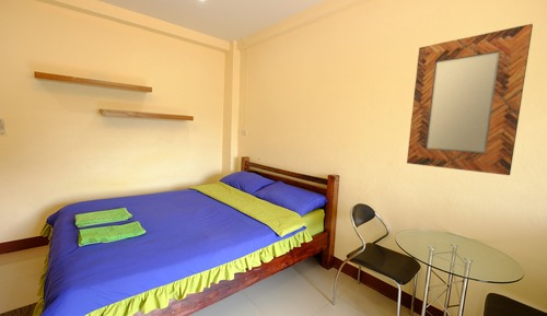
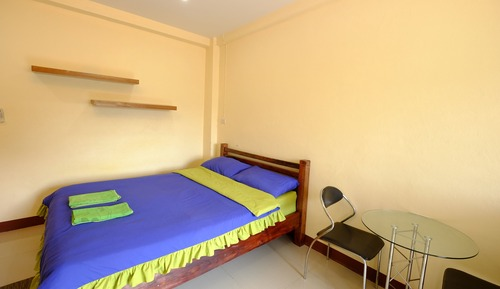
- home mirror (459, 105)
